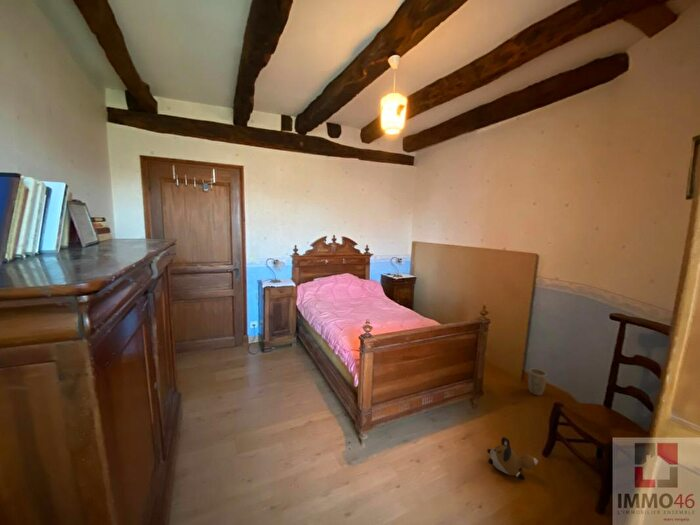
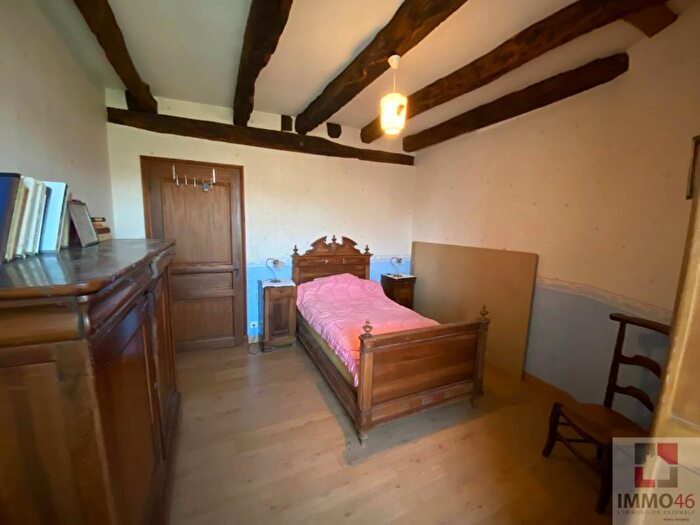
- plush toy (511, 457)
- plant pot (536, 382)
